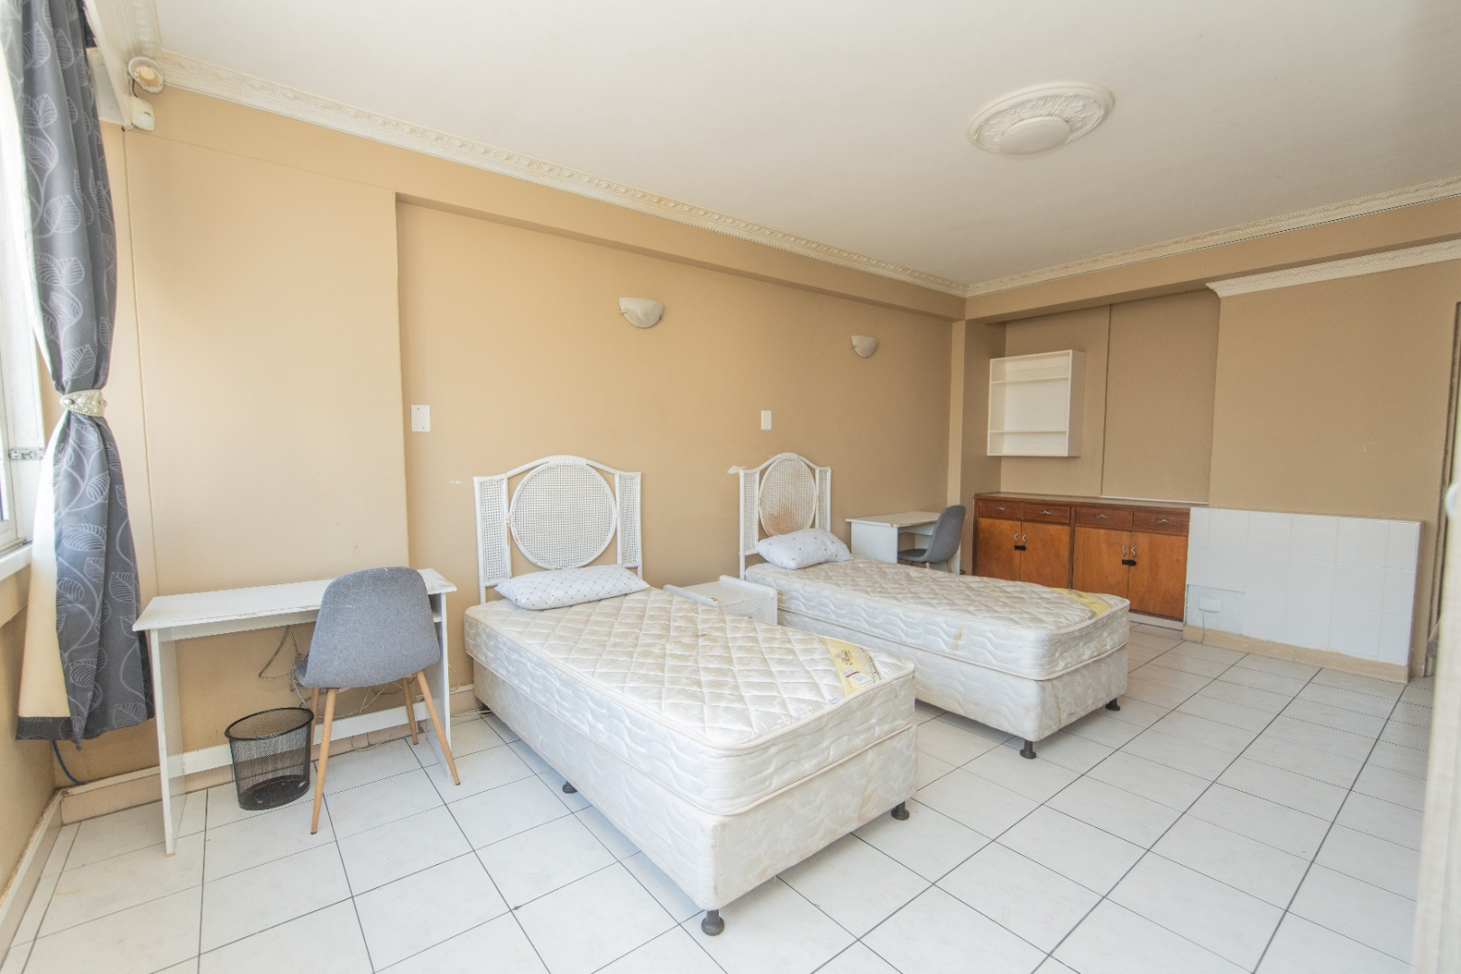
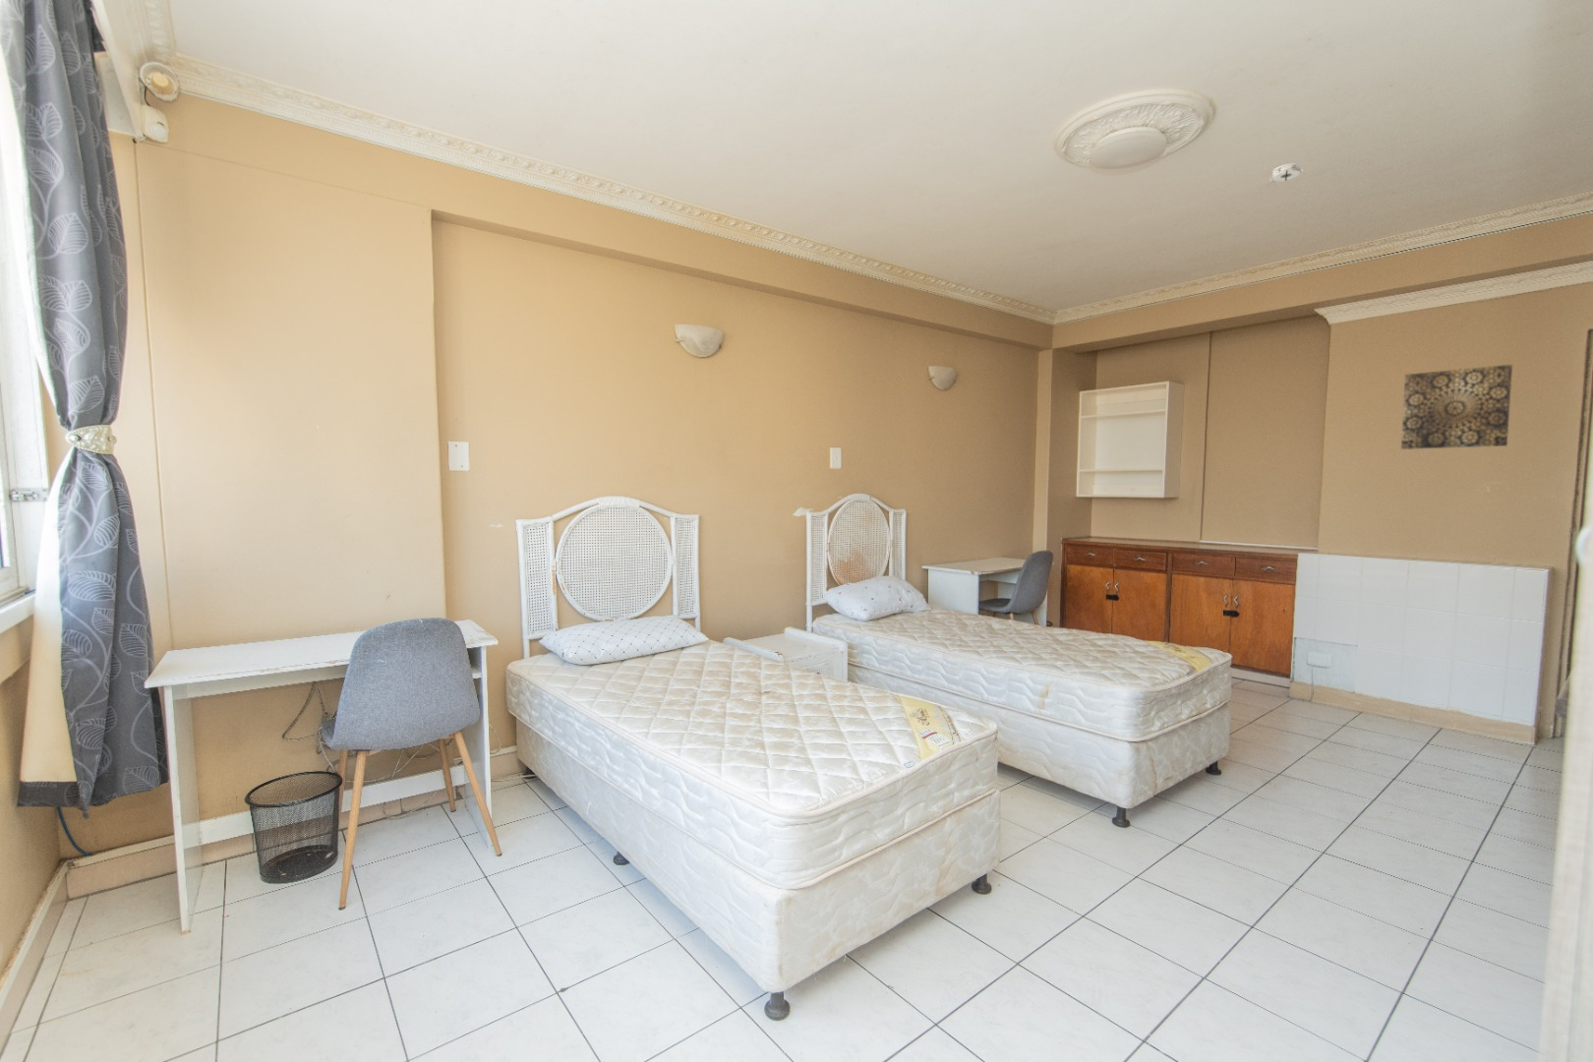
+ smoke detector (1285, 172)
+ wall art (1454, 408)
